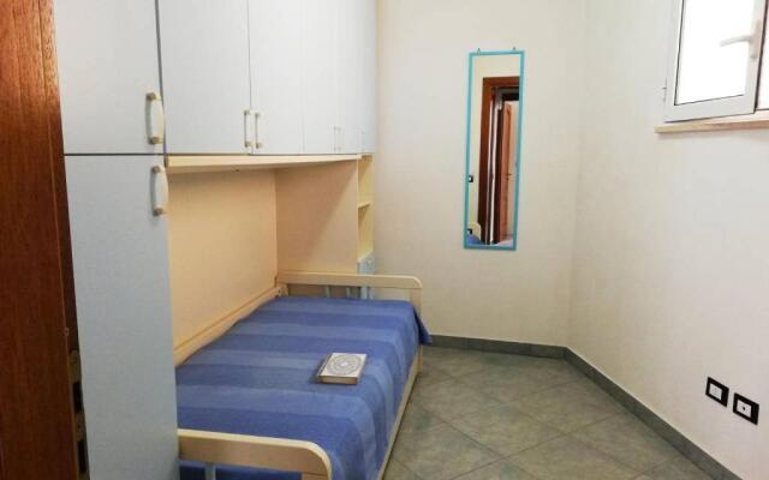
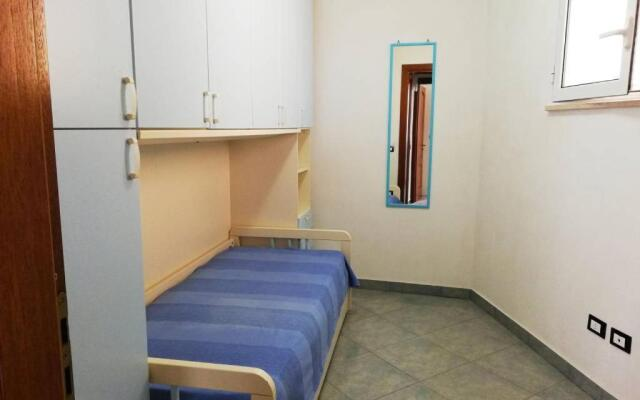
- book (341, 367)
